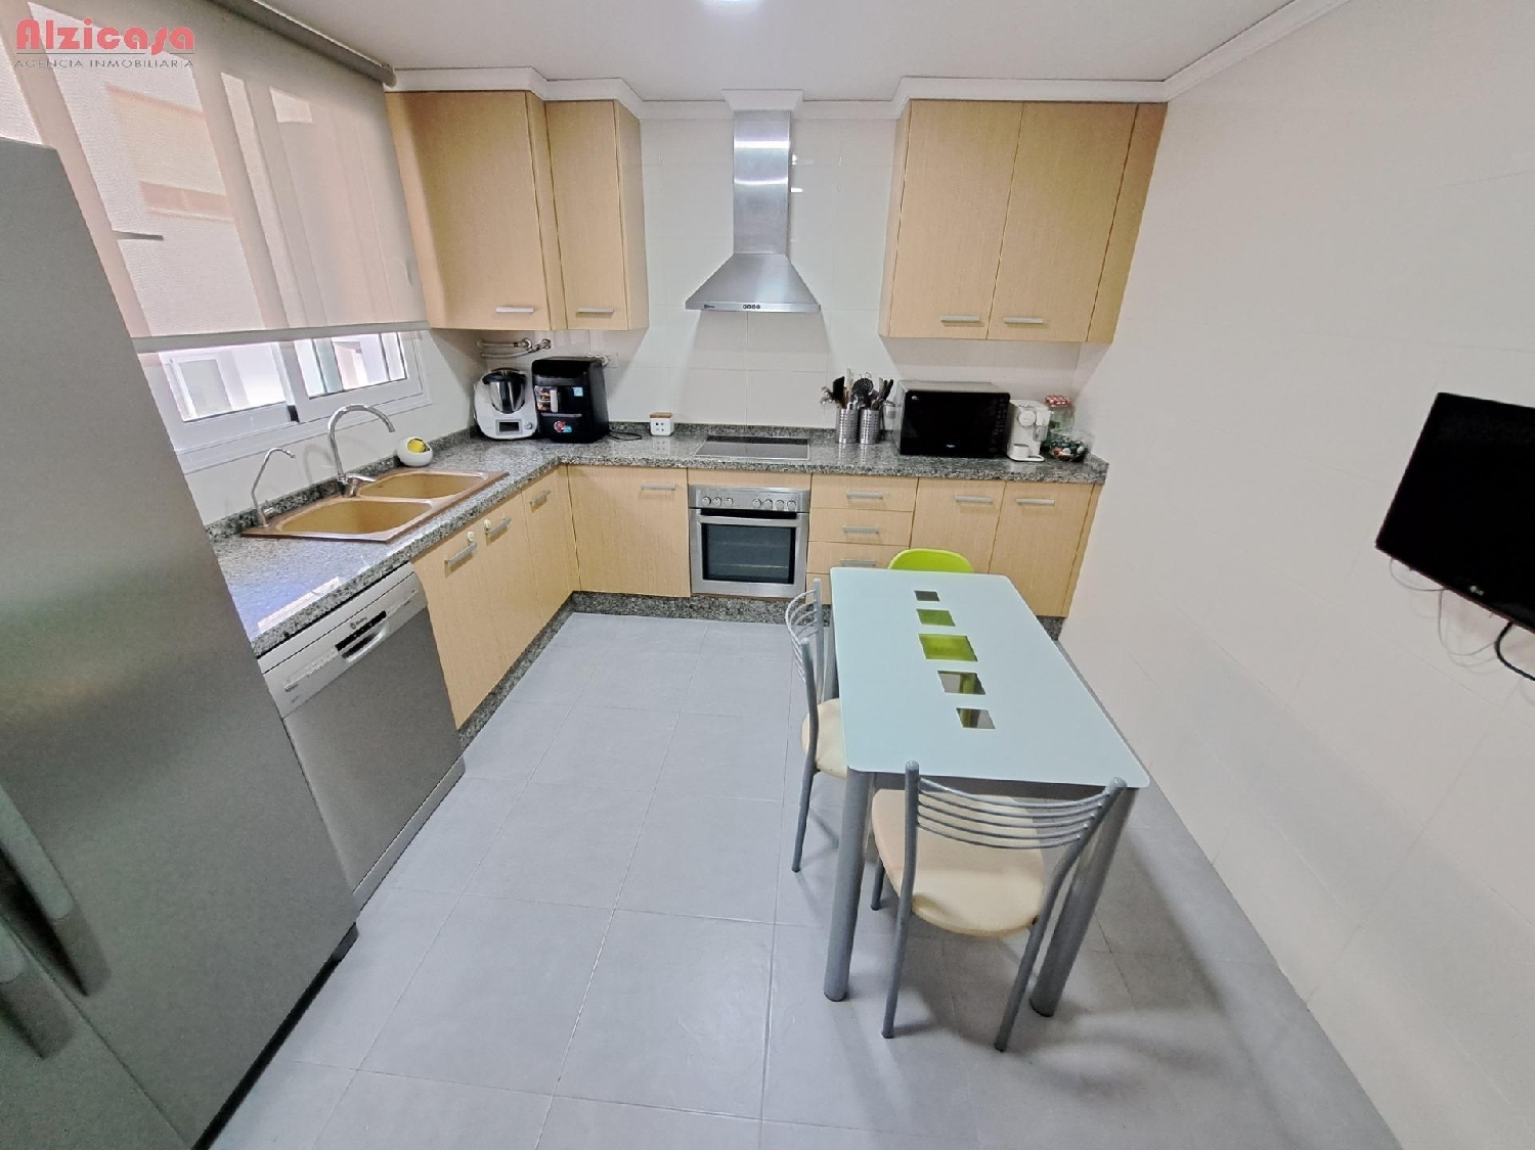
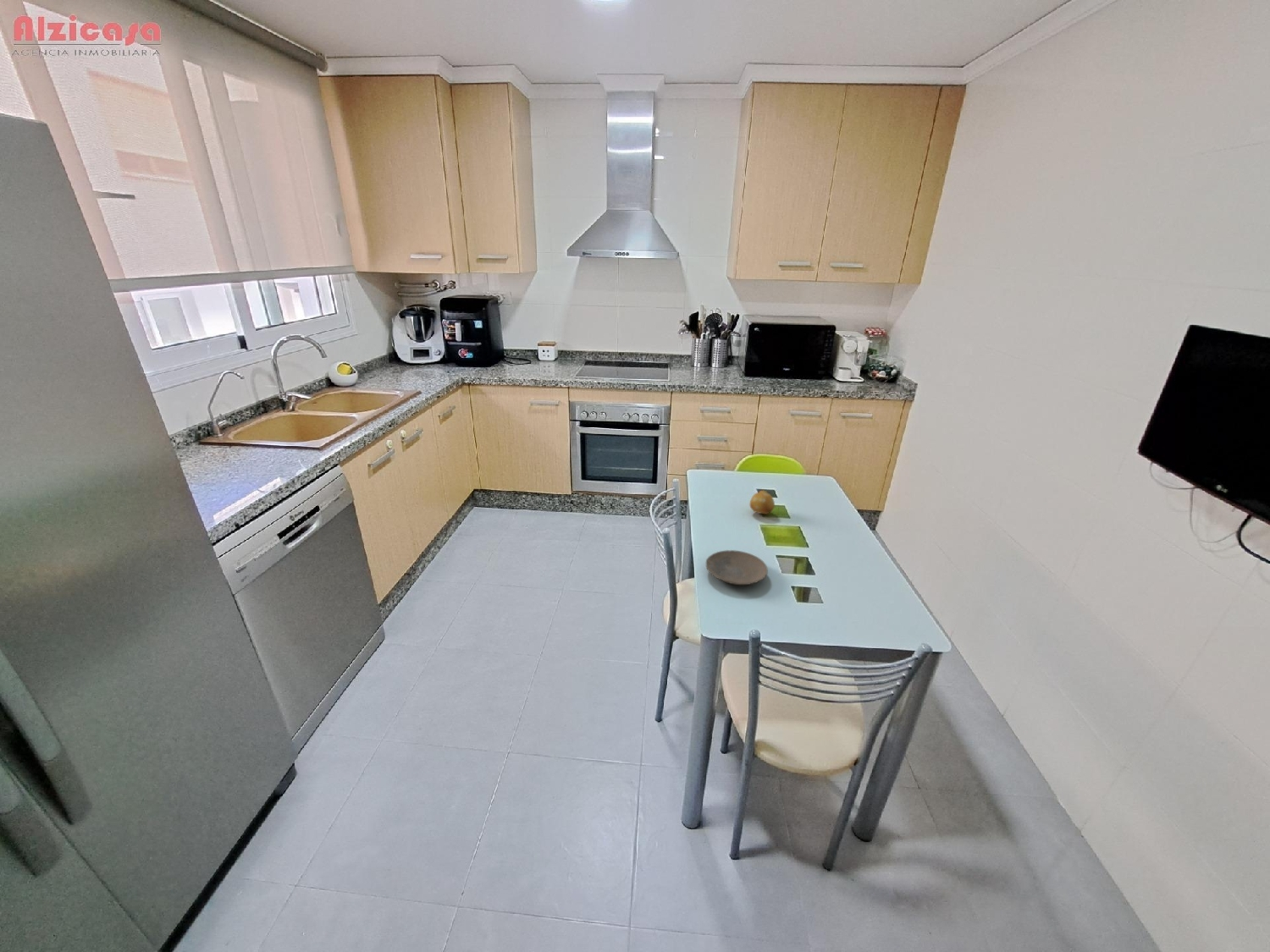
+ fruit (762, 504)
+ plate (736, 570)
